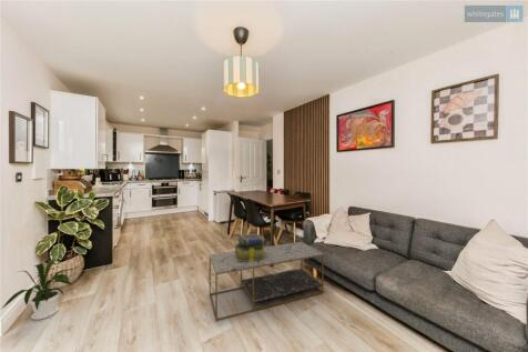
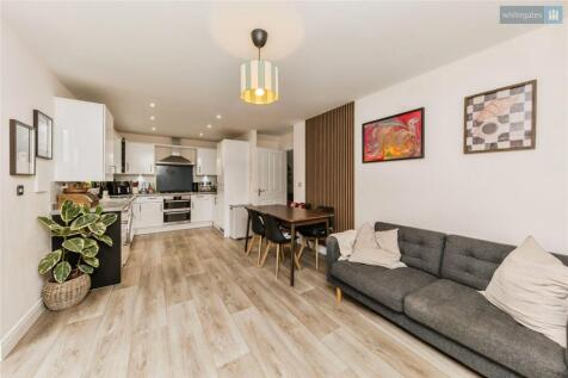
- house plant (45, 286)
- stack of books (250, 245)
- coffee table (266, 275)
